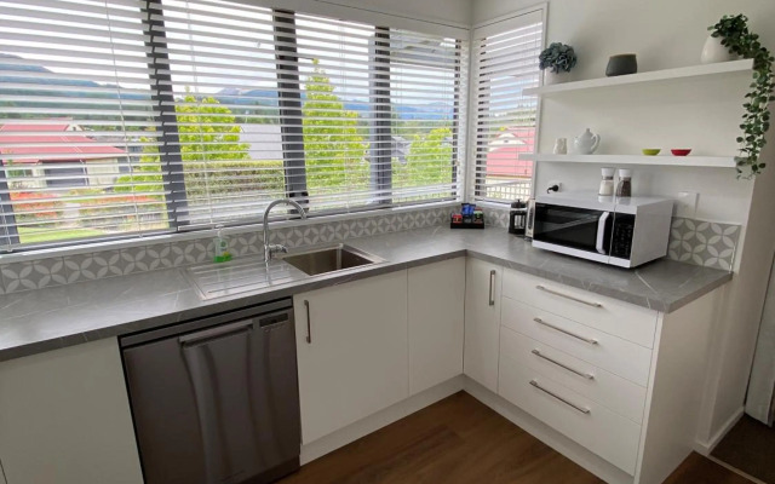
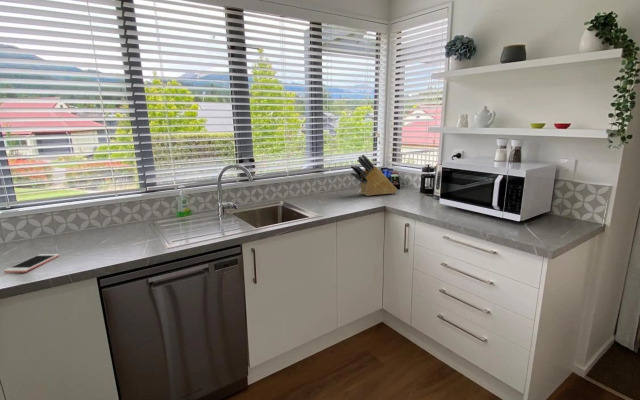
+ knife block (373, 174)
+ cell phone (33, 262)
